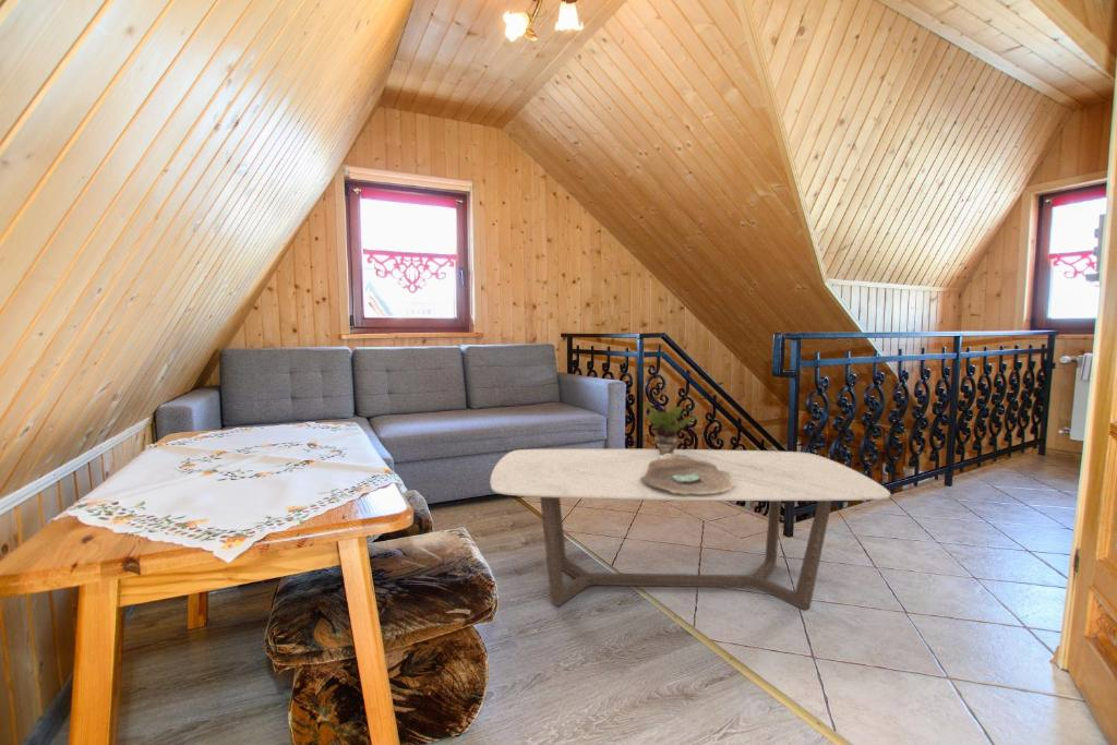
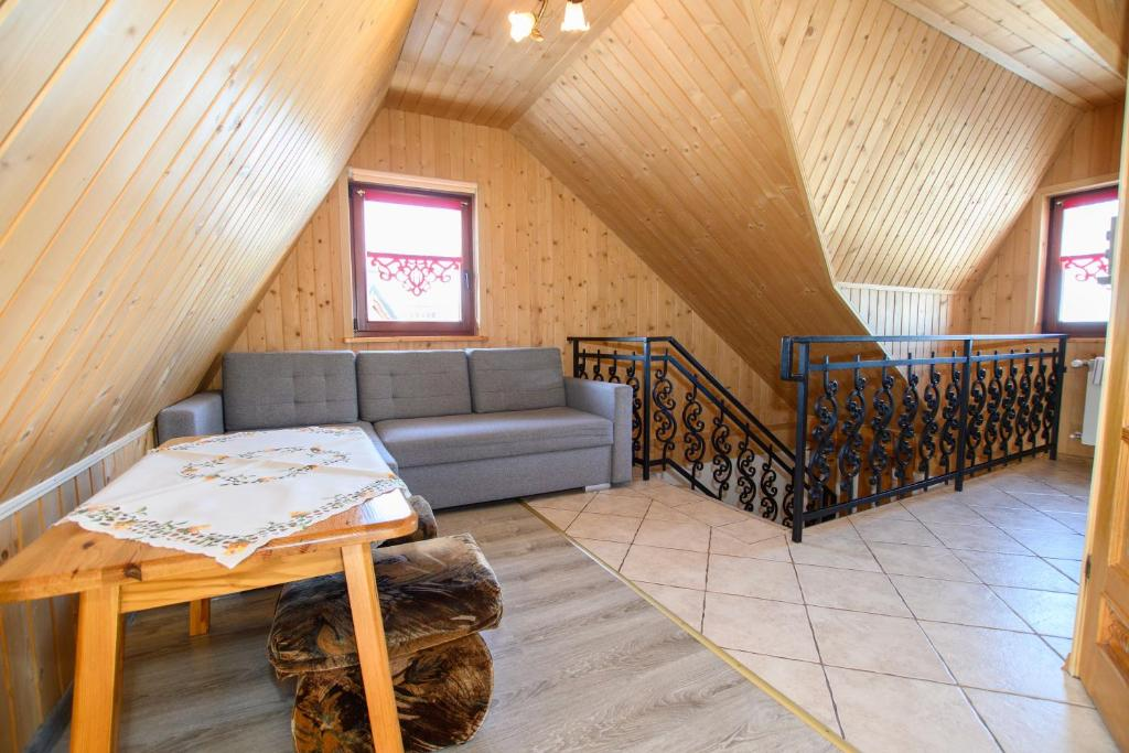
- coffee table (677, 500)
- decorative bowl (686, 472)
- potted plant (666, 429)
